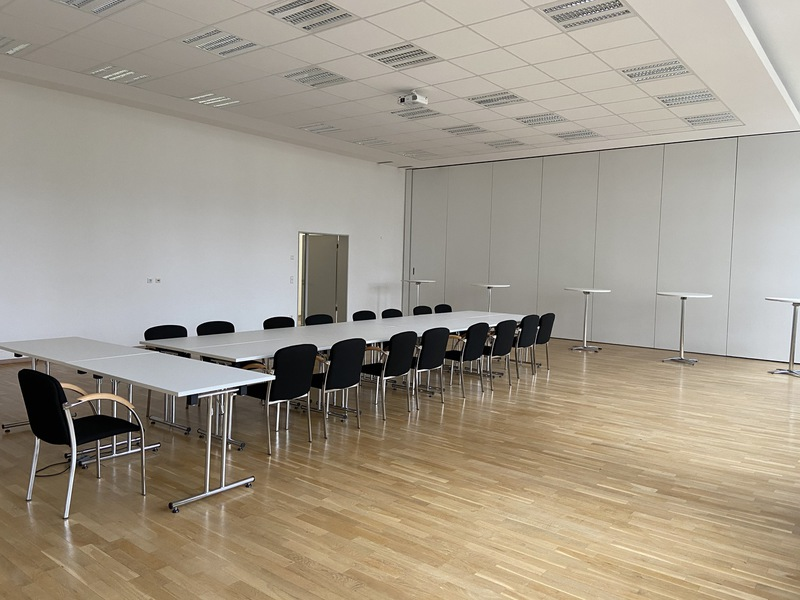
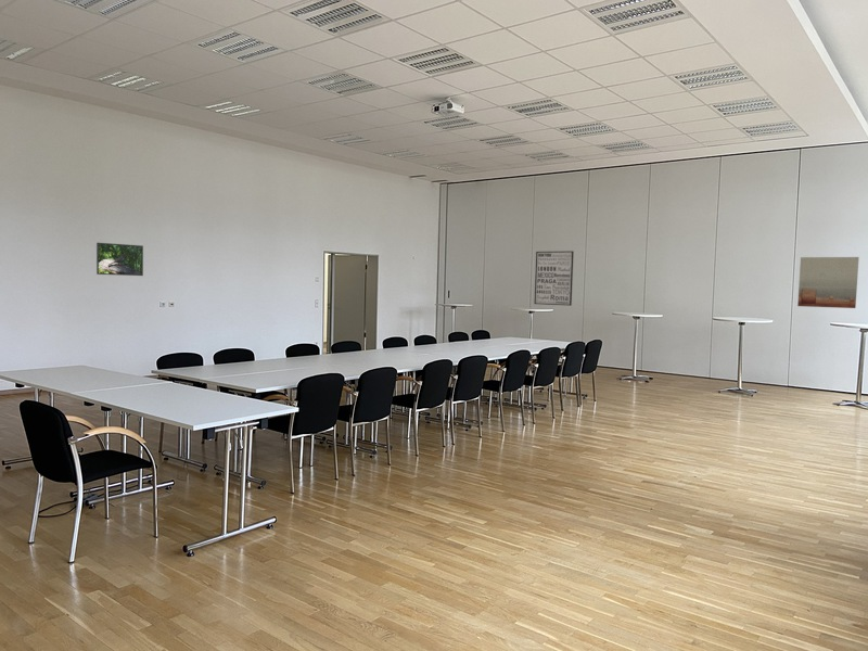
+ wall art (553, 278)
+ wall art (827, 282)
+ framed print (120, 259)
